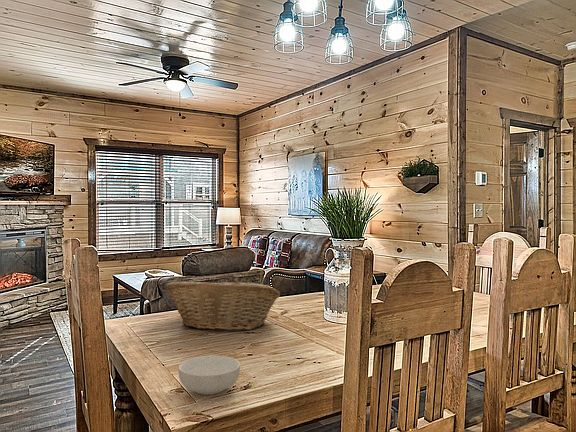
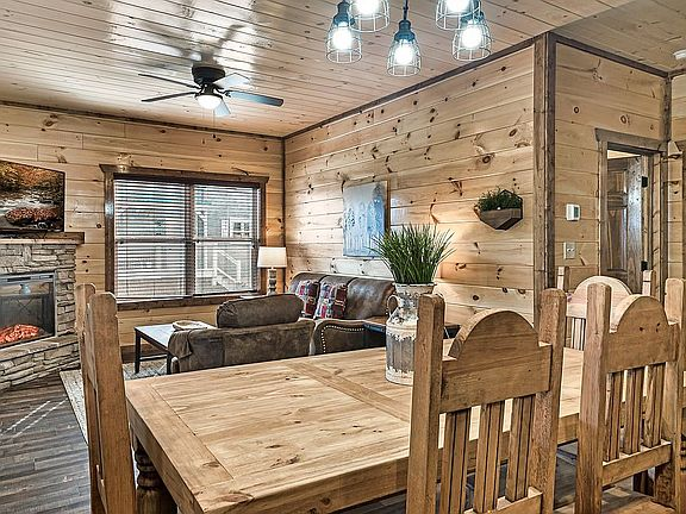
- cereal bowl (209, 376)
- fruit basket (222, 300)
